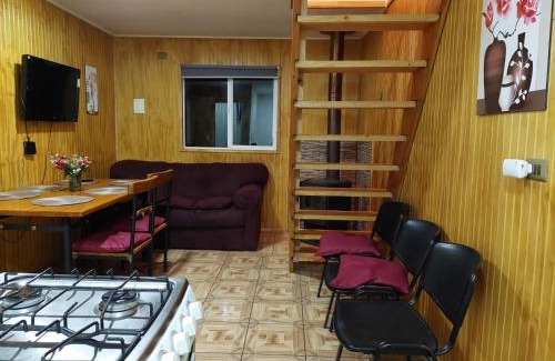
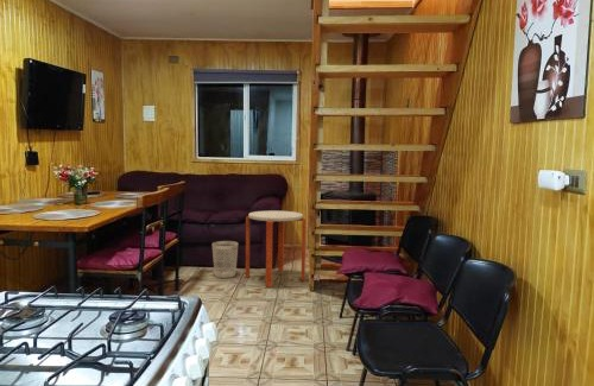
+ side table (278, 246)
+ wastebasket (225, 259)
